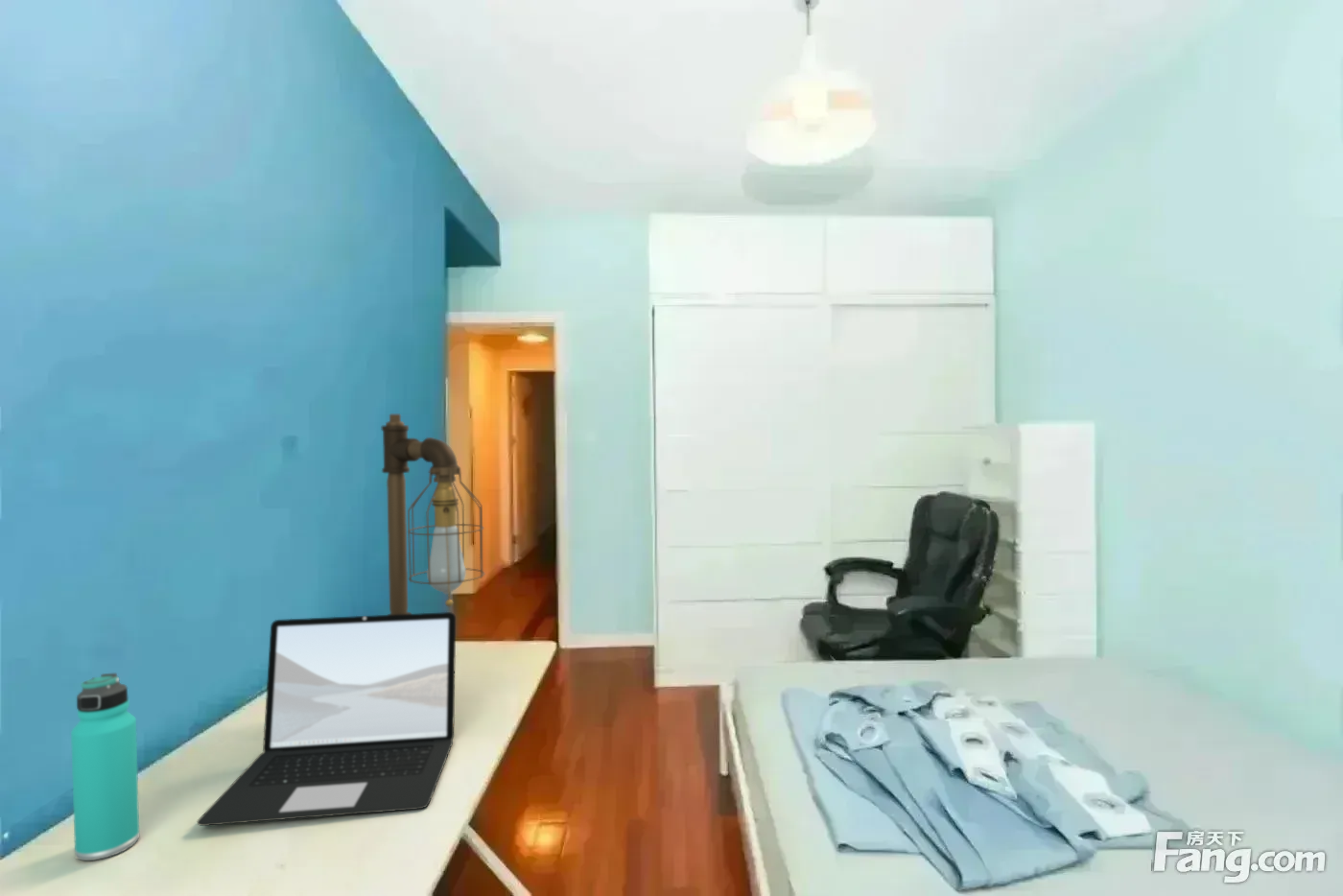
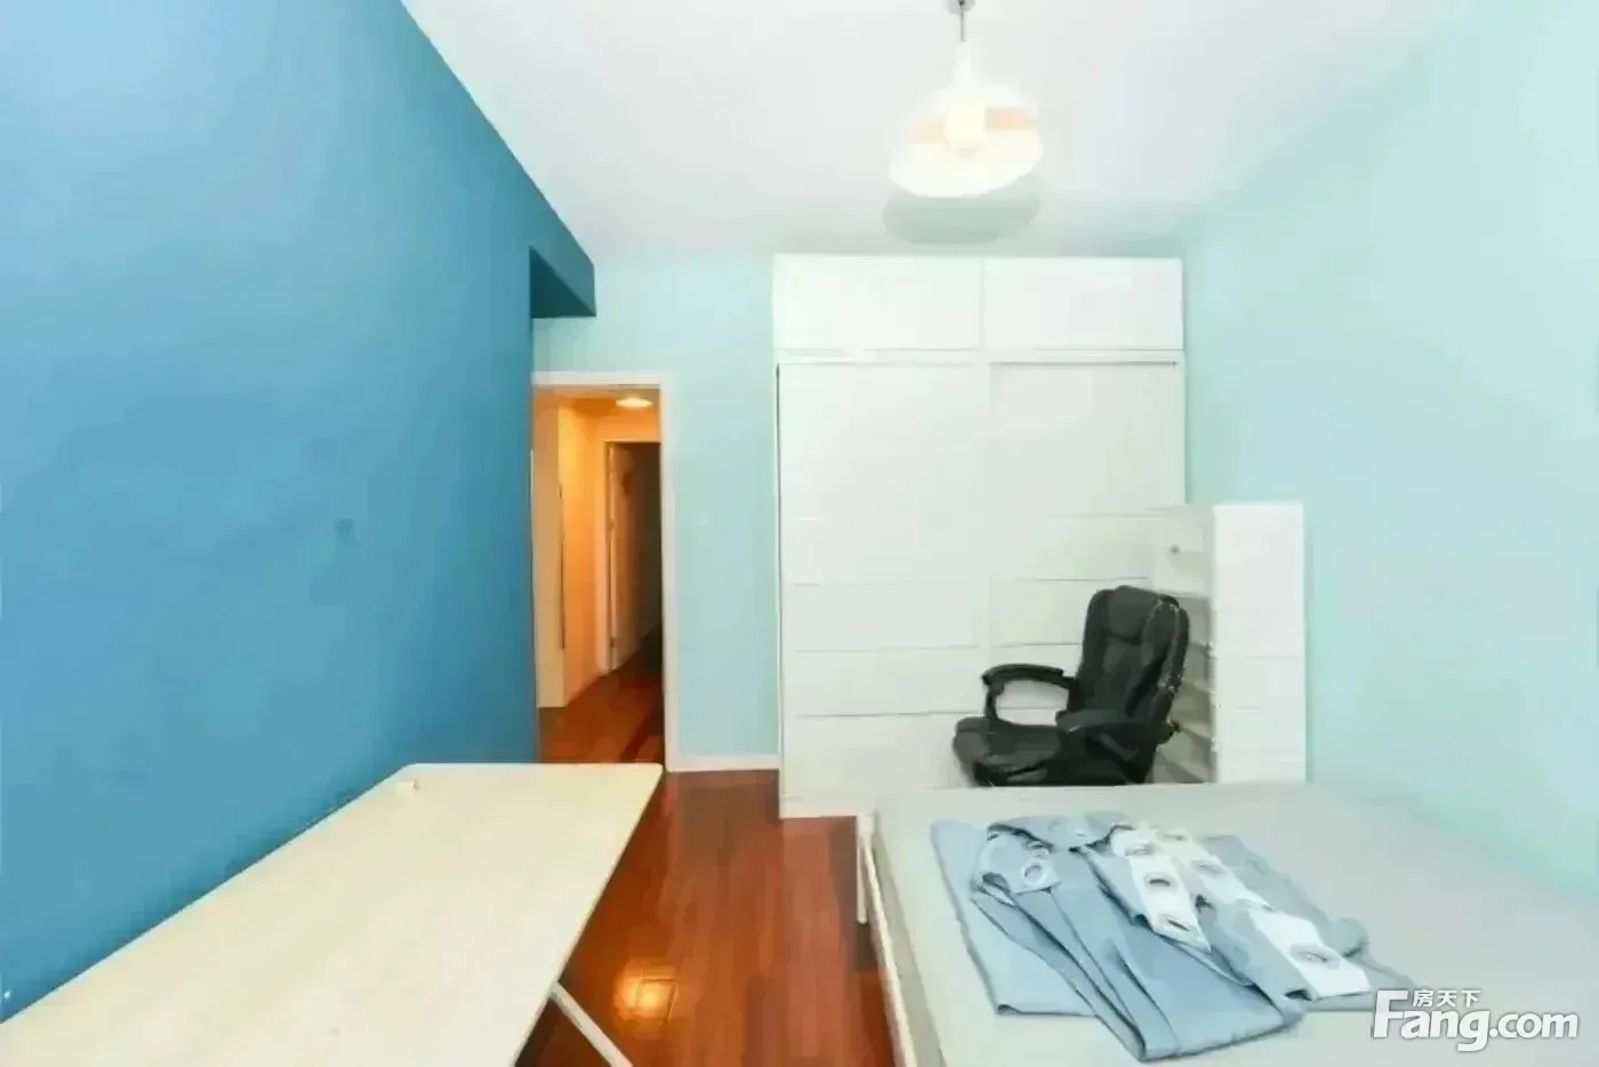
- laptop (342, 706)
- thermos bottle (105, 761)
- desk lamp (413, 556)
